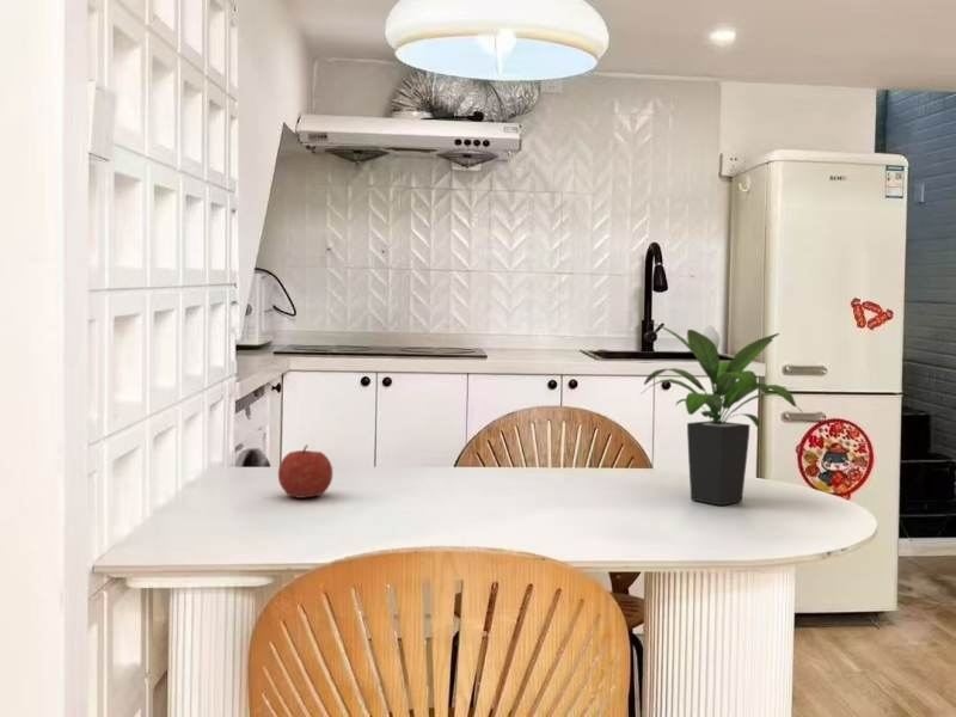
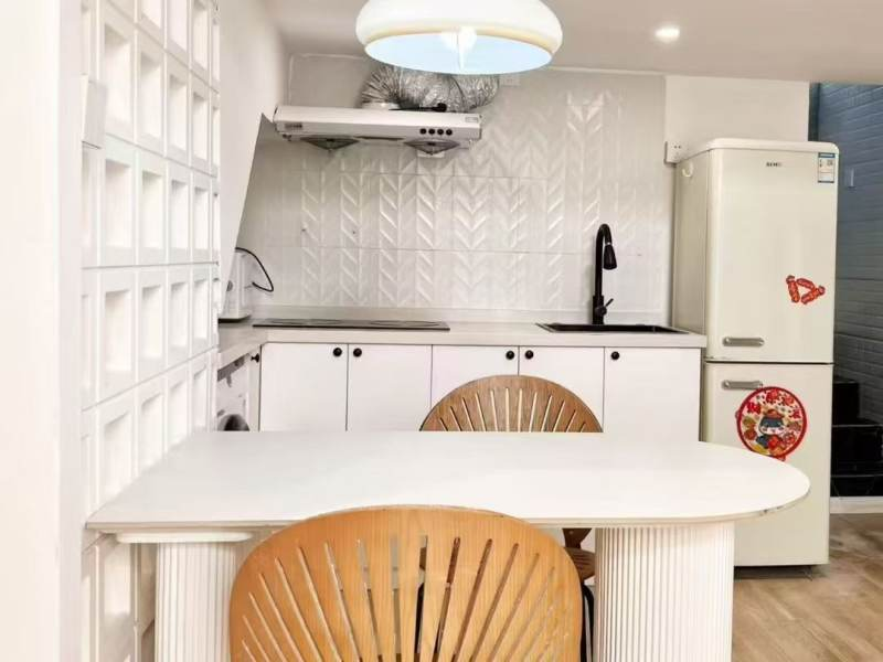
- potted plant (719, 411)
- fruit (305, 470)
